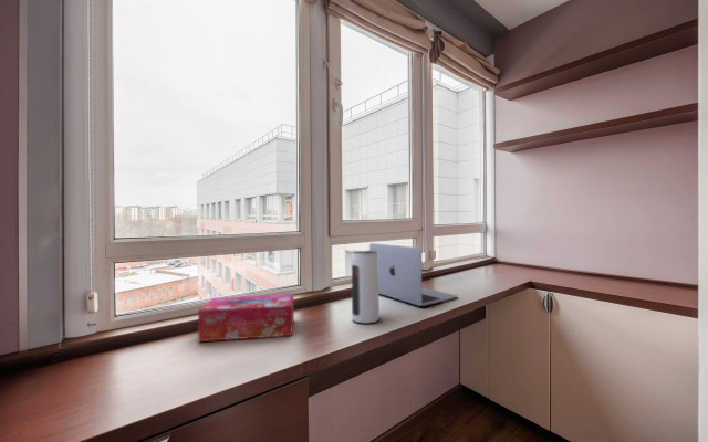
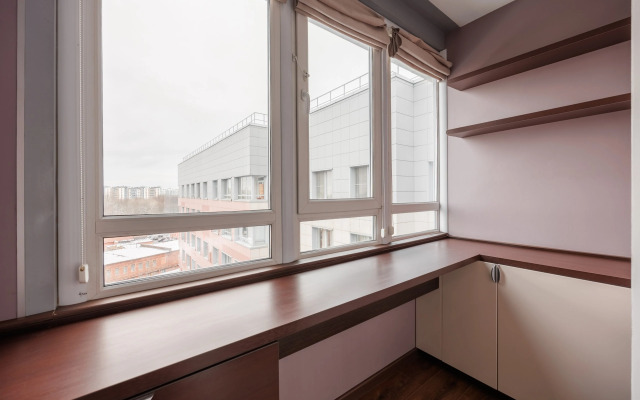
- tissue box (250, 315)
- laptop (412, 269)
- speaker (365, 284)
